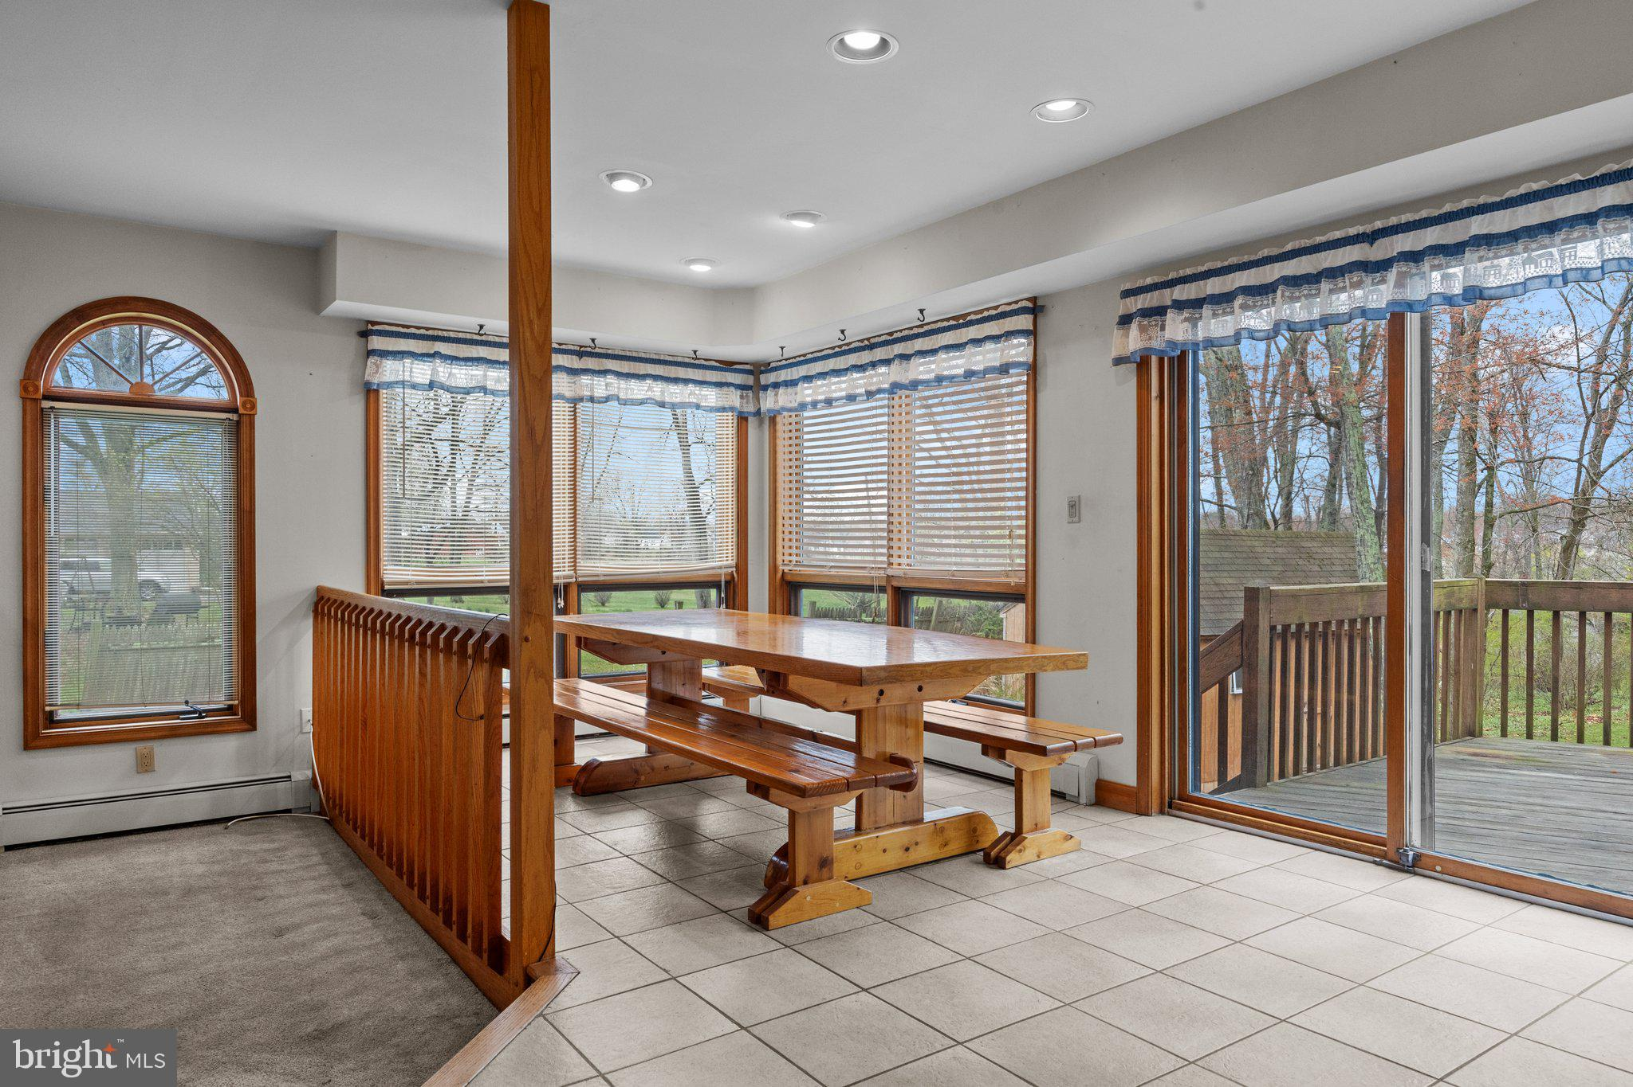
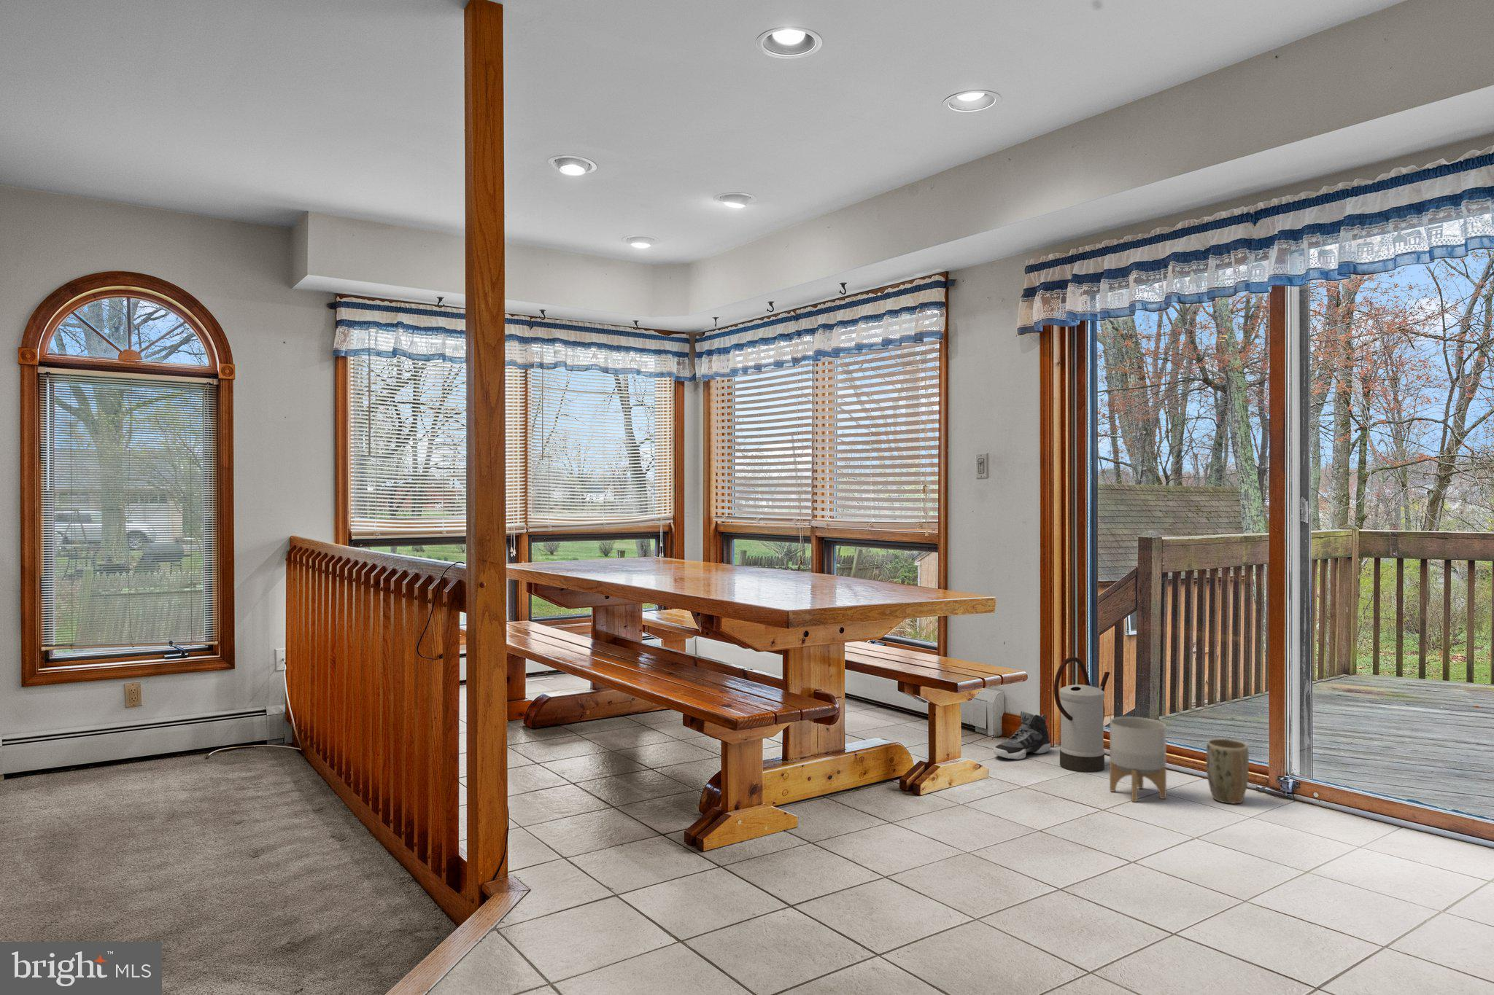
+ watering can (1083, 710)
+ sneaker (1021, 733)
+ plant pot (1227, 771)
+ planter (1137, 758)
